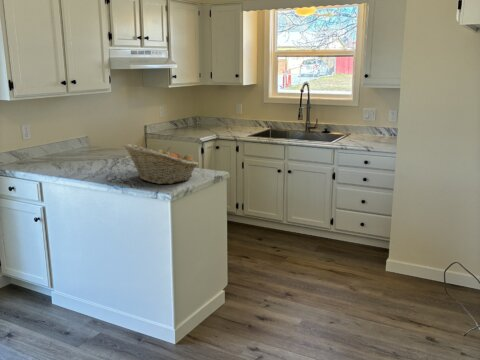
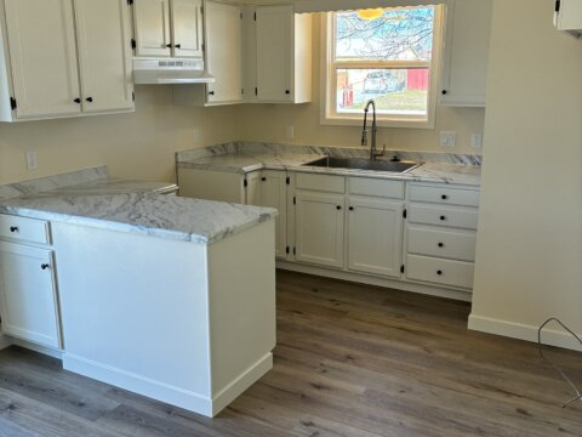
- fruit basket (160, 161)
